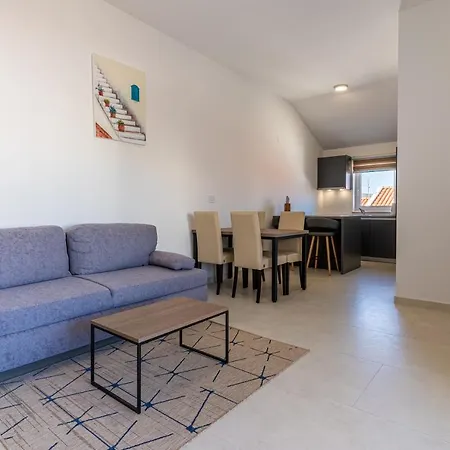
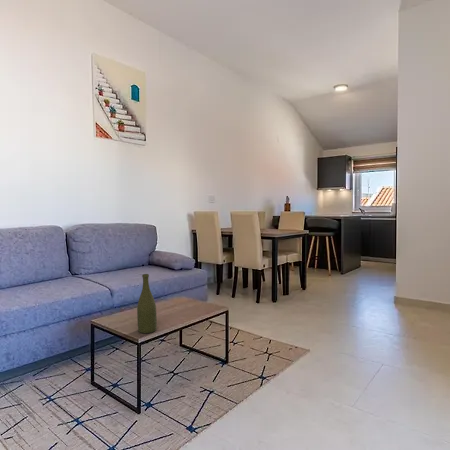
+ bottle (146, 302)
